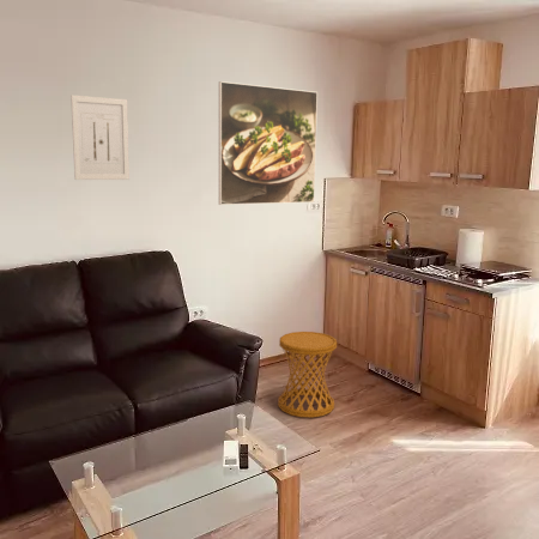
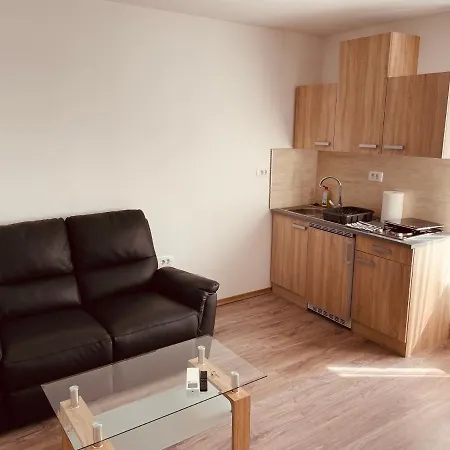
- wall art (101, 139)
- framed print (270, 146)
- side table (307, 373)
